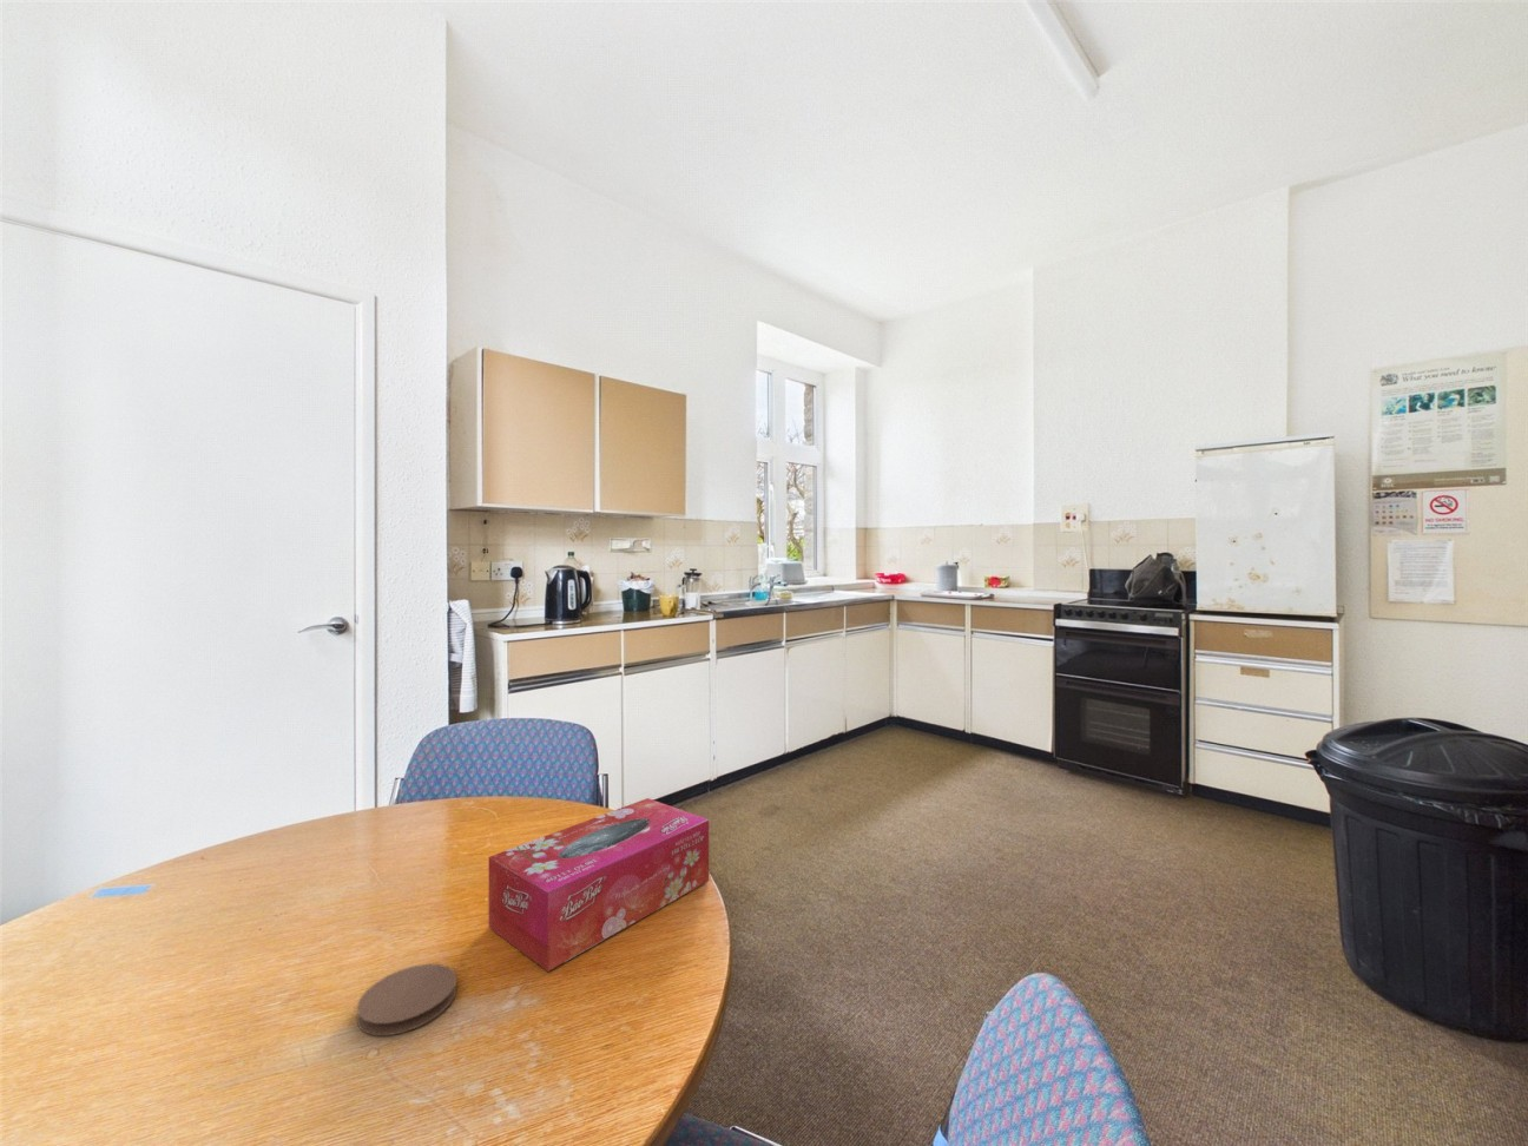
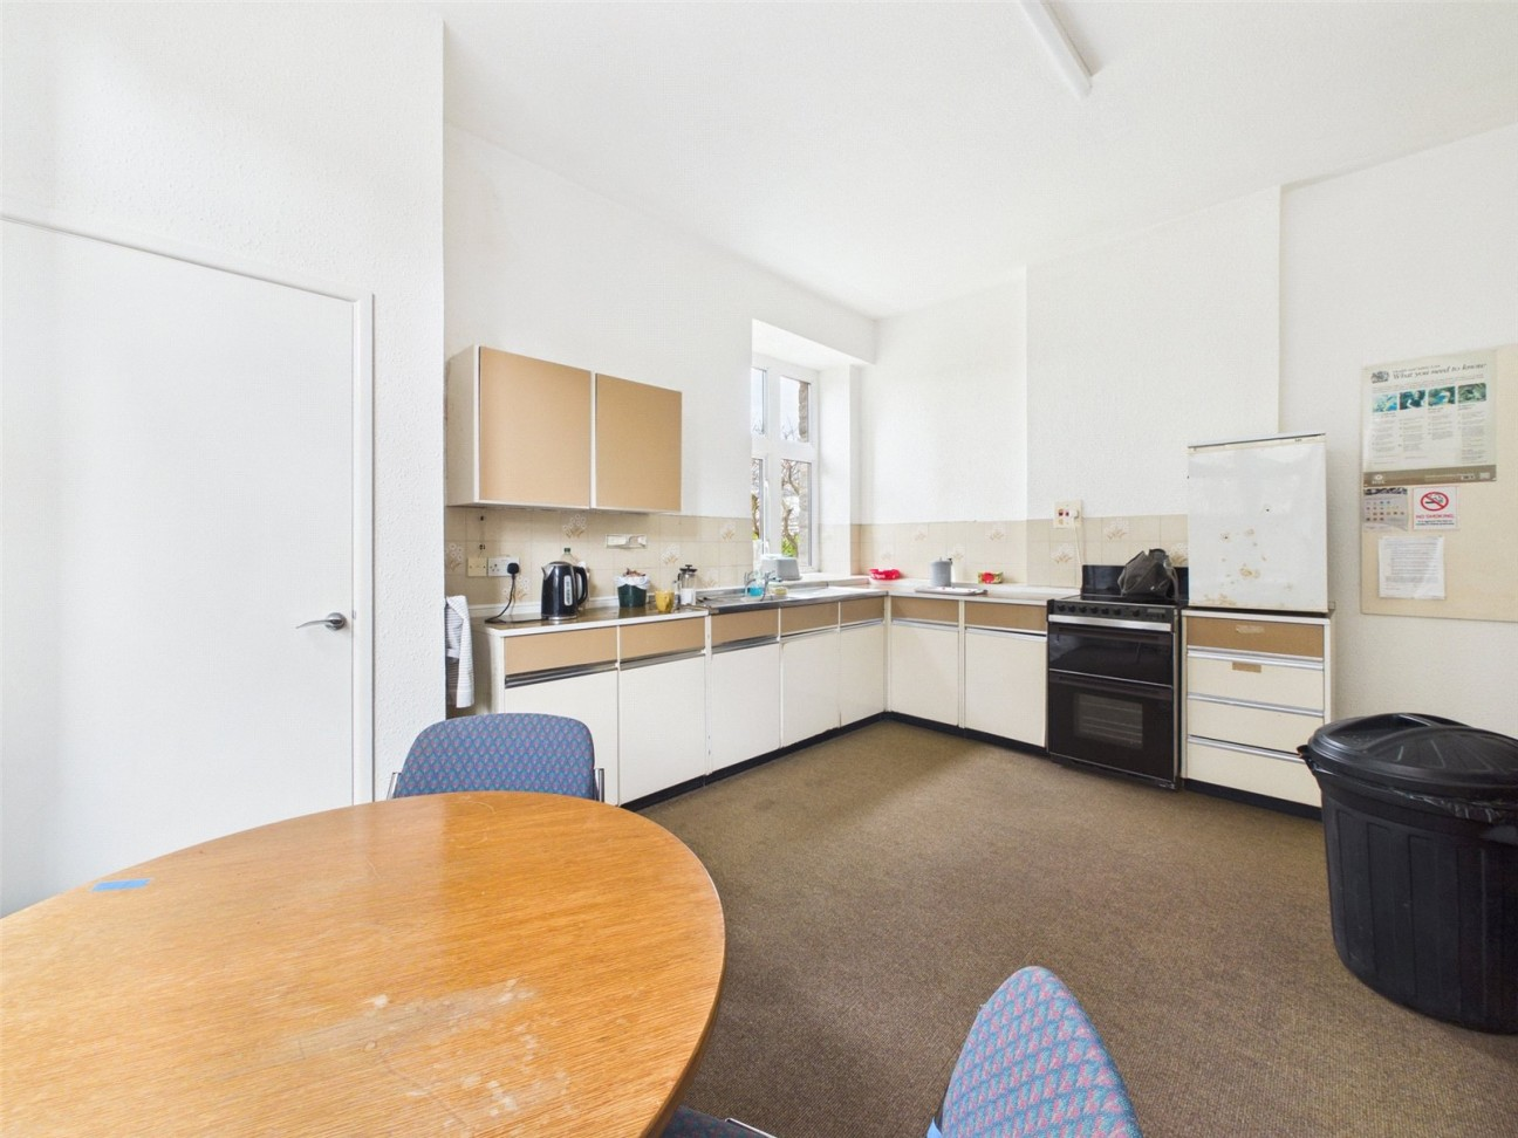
- tissue box (606, 869)
- coaster (408, 997)
